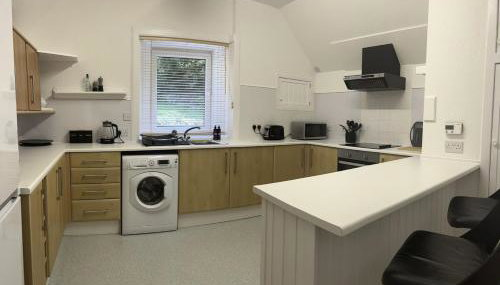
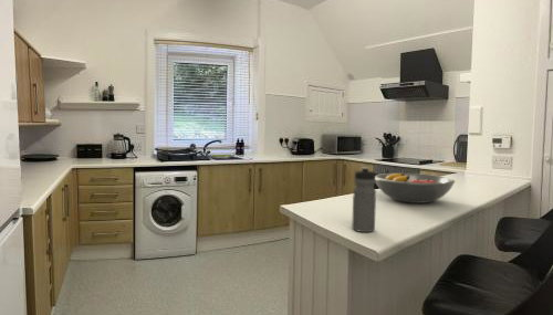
+ water bottle (364, 198)
+ fruit bowl (413, 186)
